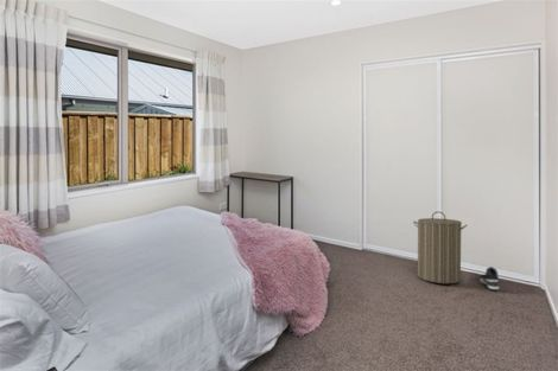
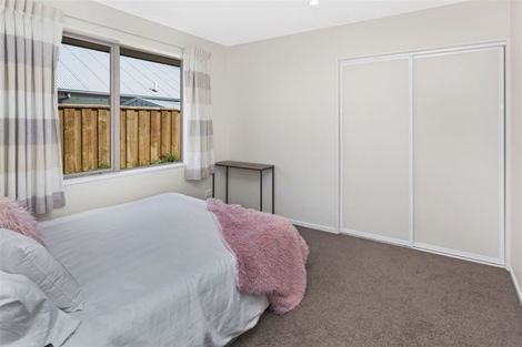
- laundry hamper (438, 244)
- sneaker (489, 275)
